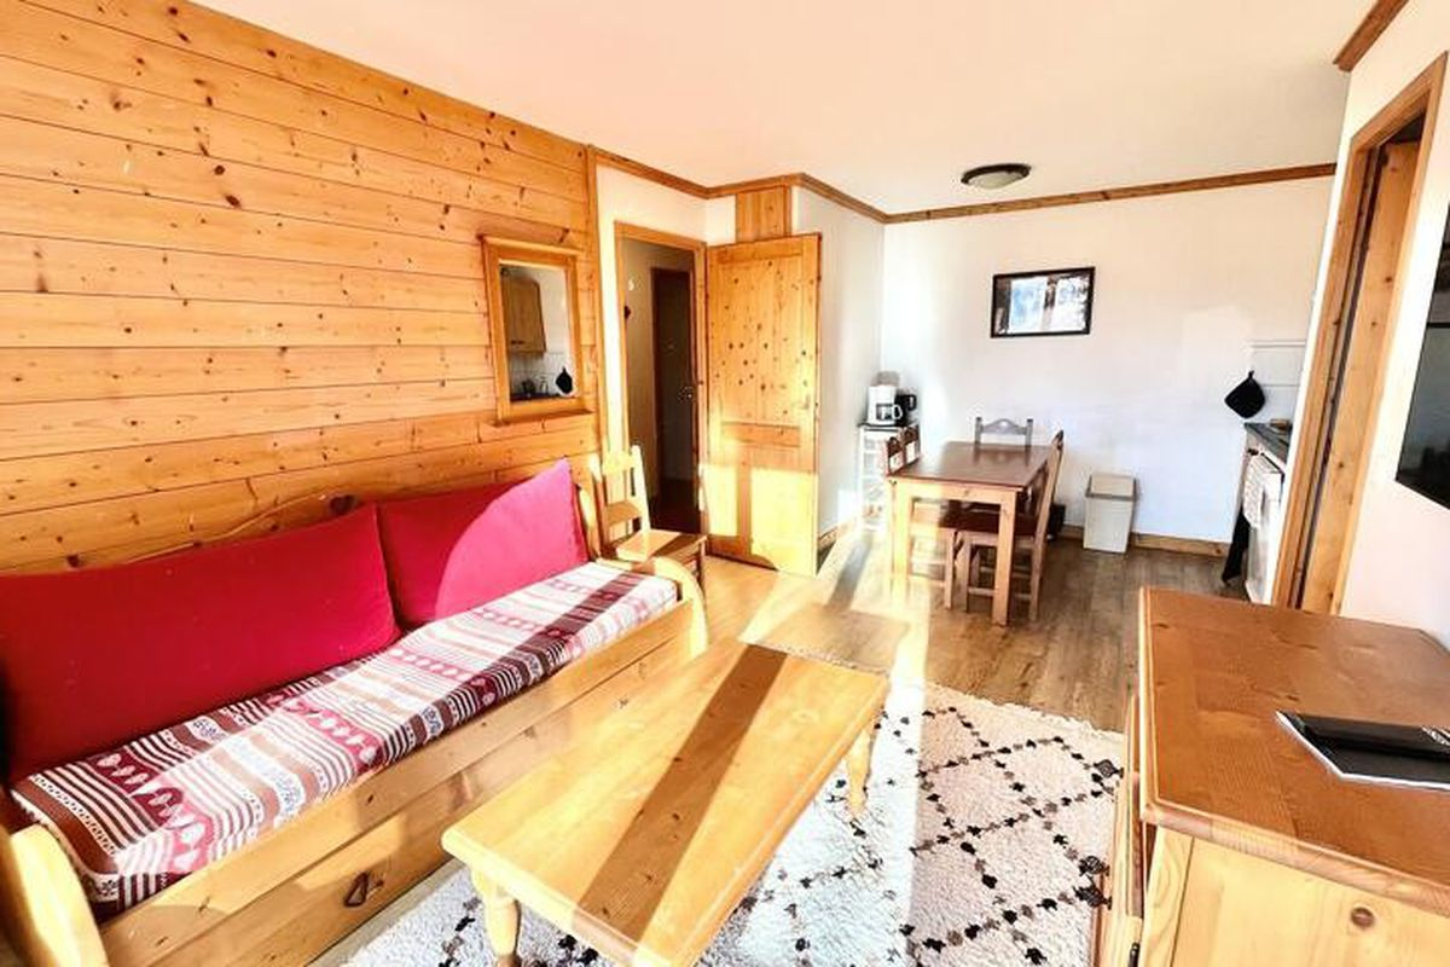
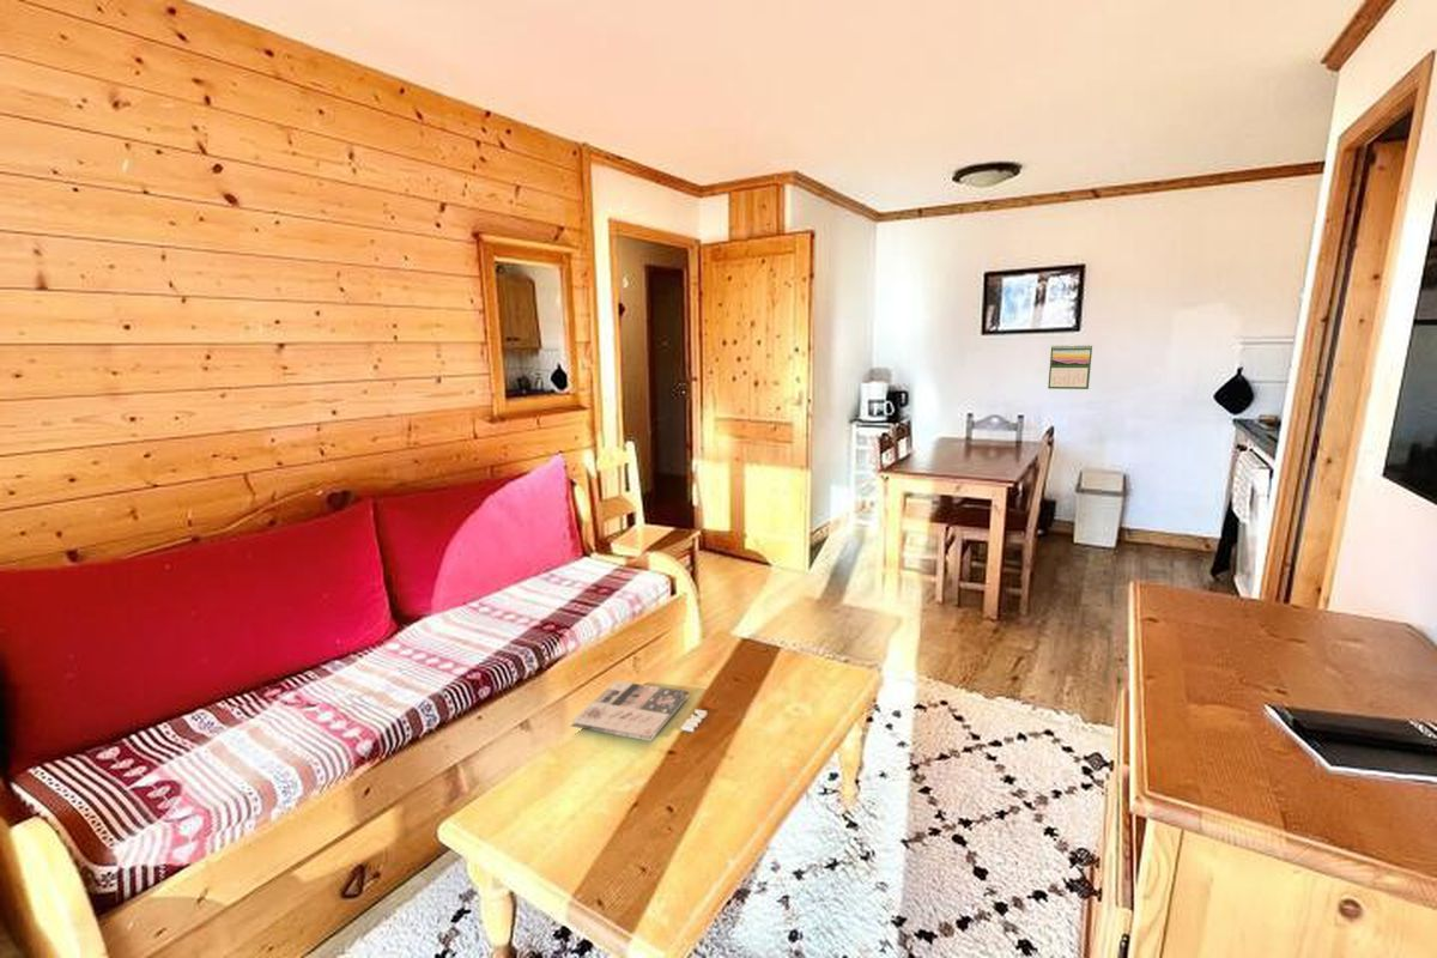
+ calendar (1069, 366)
+ magazine (644, 710)
